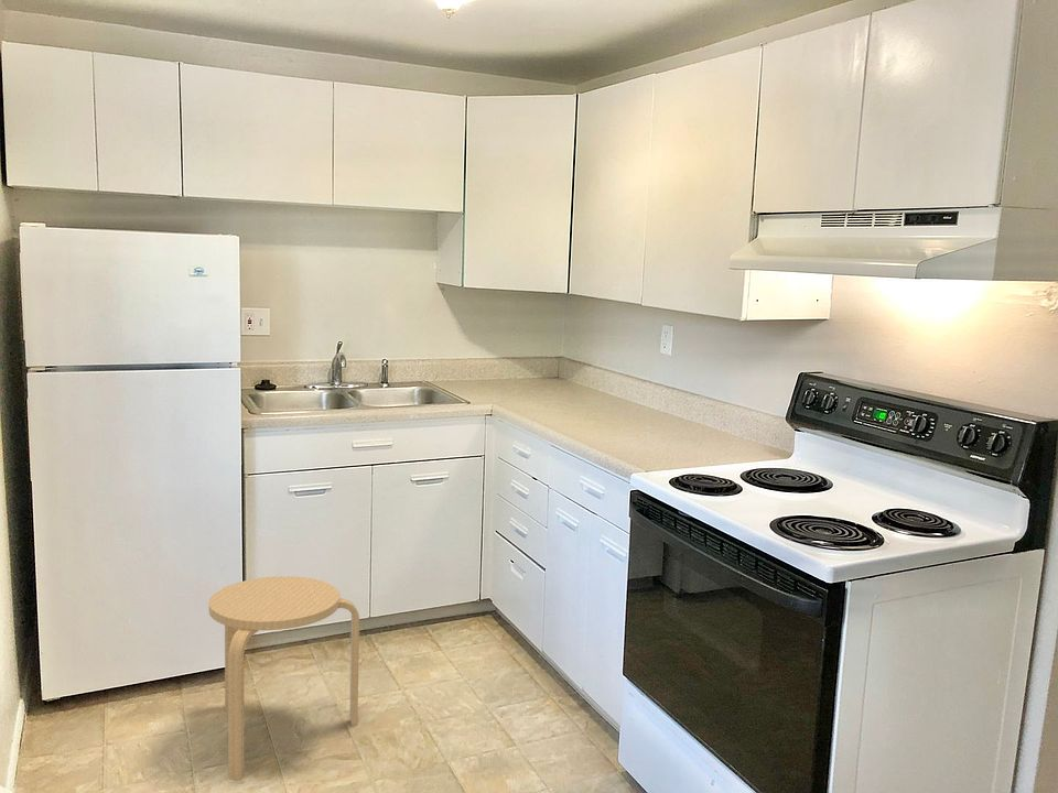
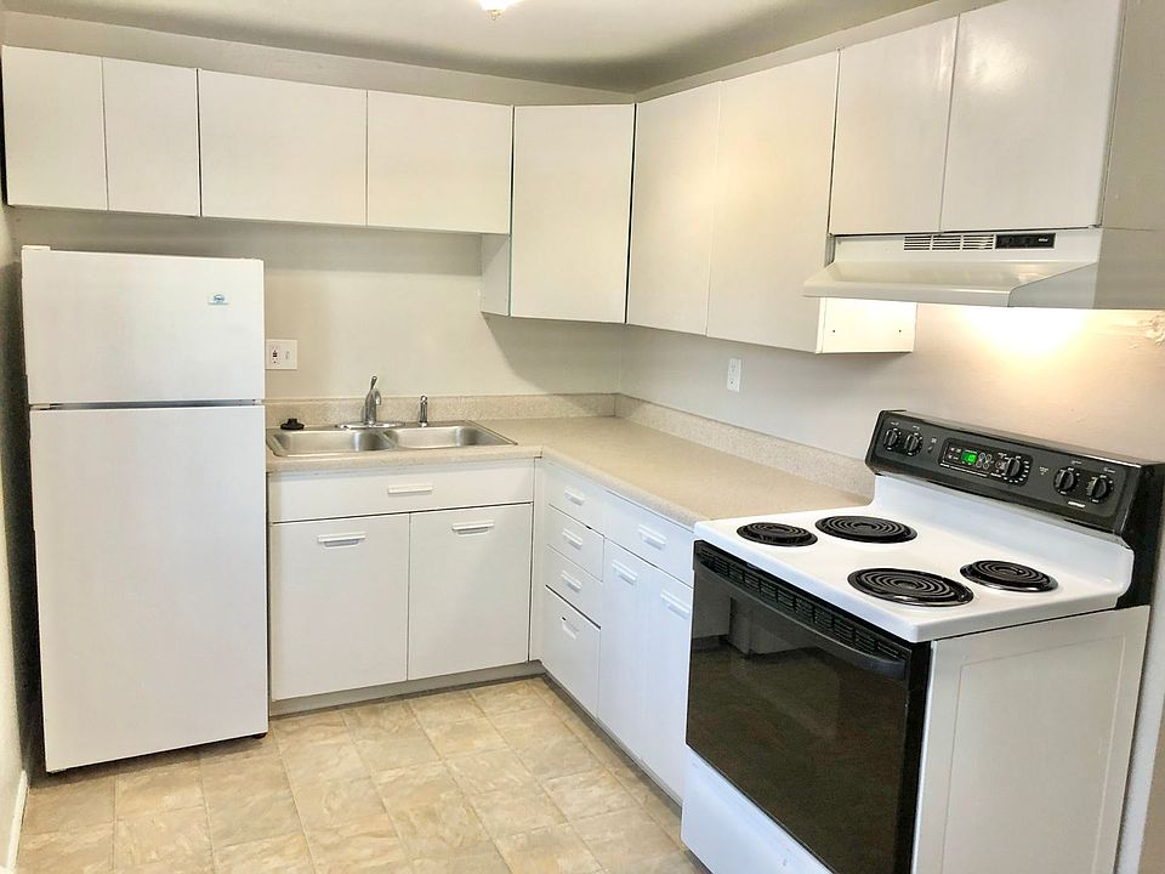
- stool (242, 671)
